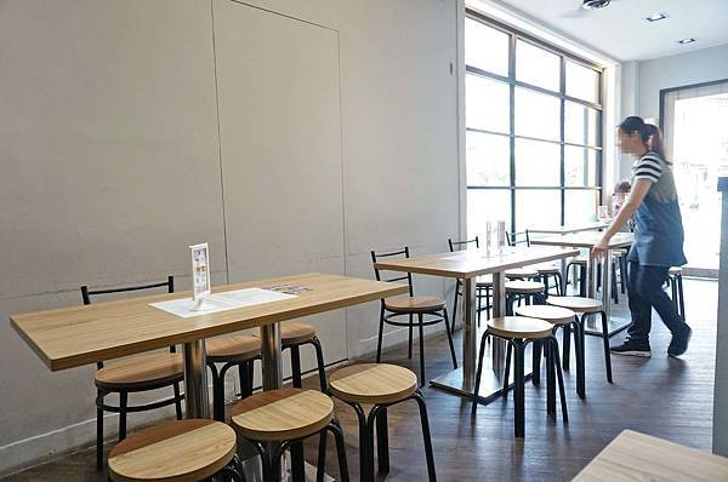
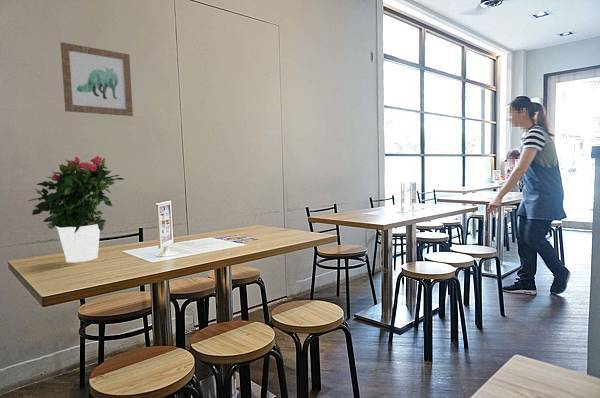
+ wall art (98, 81)
+ potted flower (81, 208)
